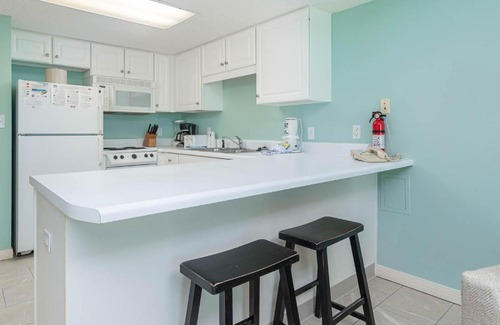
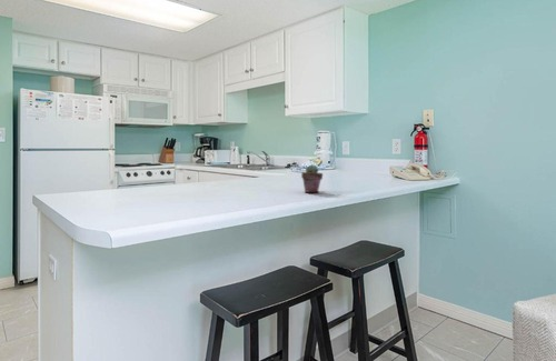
+ potted succulent (311, 178)
